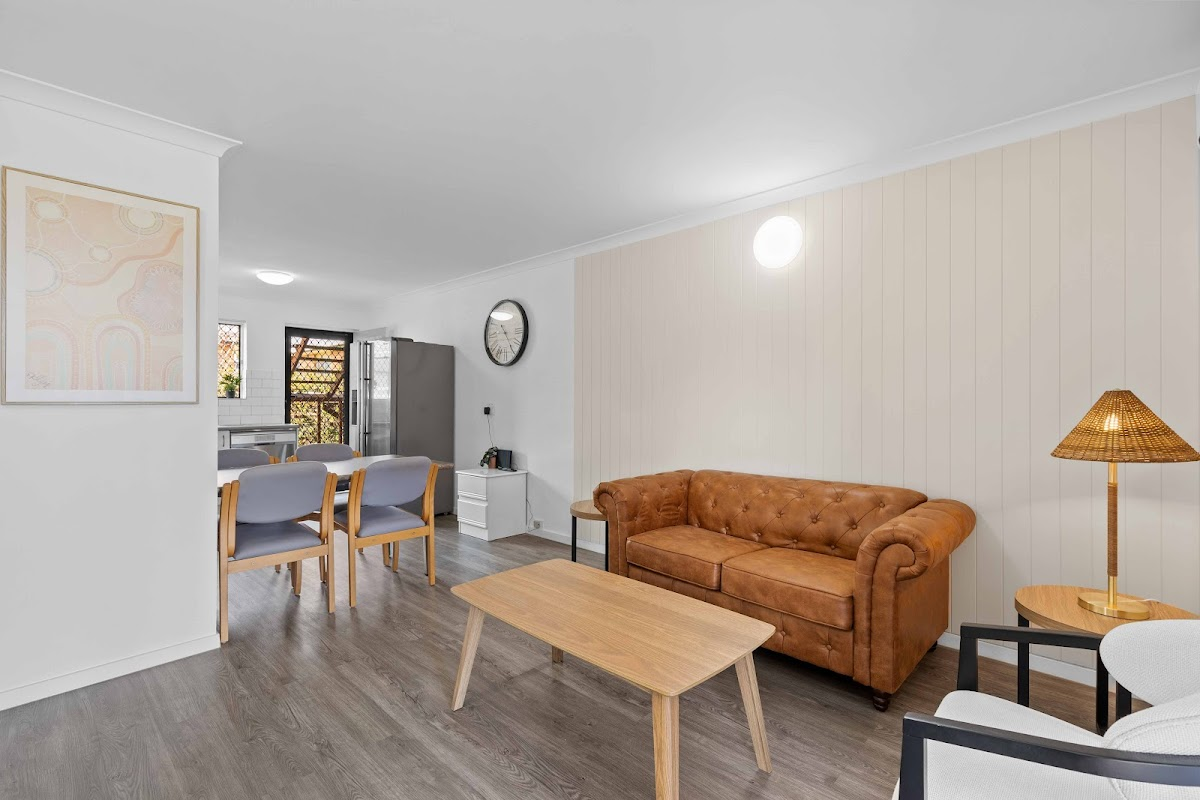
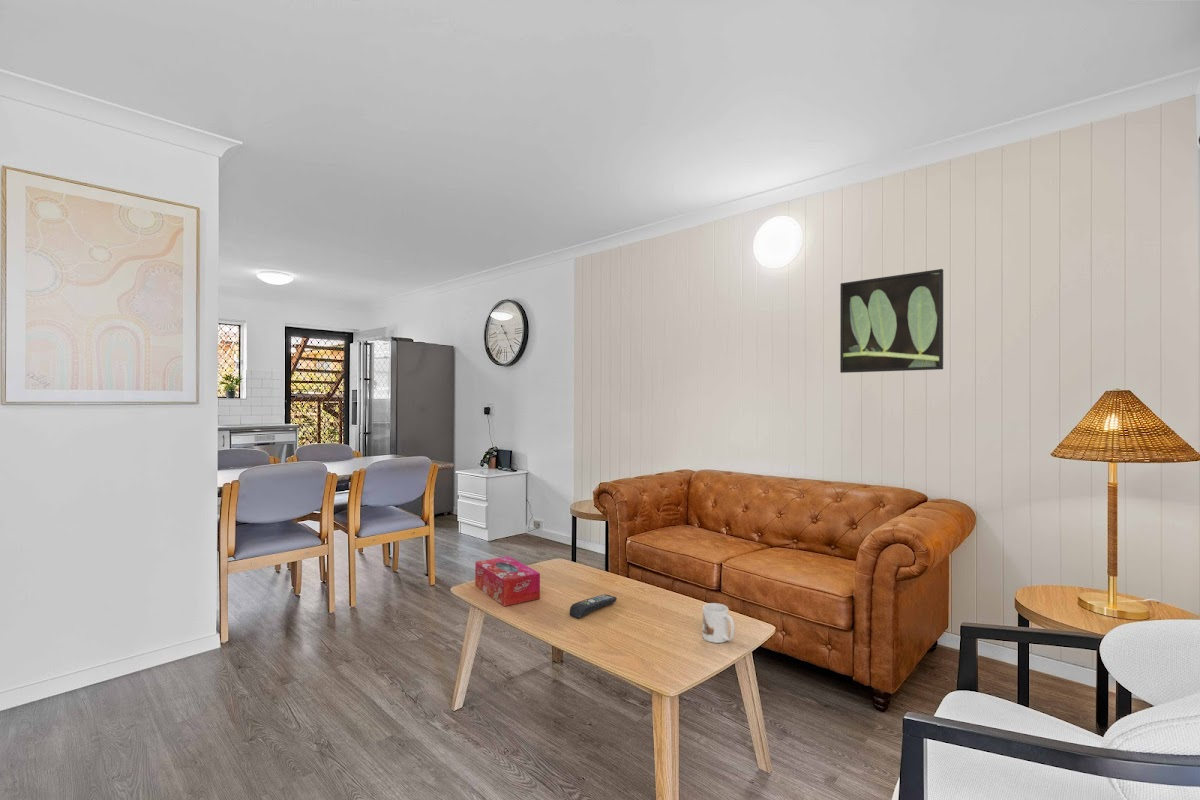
+ mug (719, 624)
+ remote control (593, 604)
+ tissue box (506, 579)
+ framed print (888, 323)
